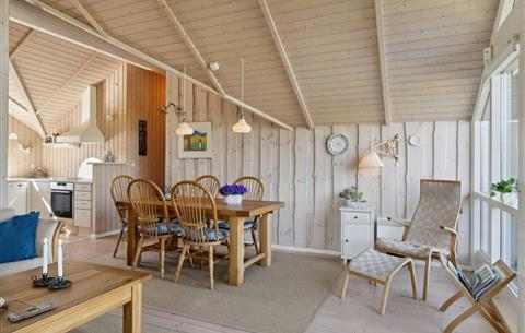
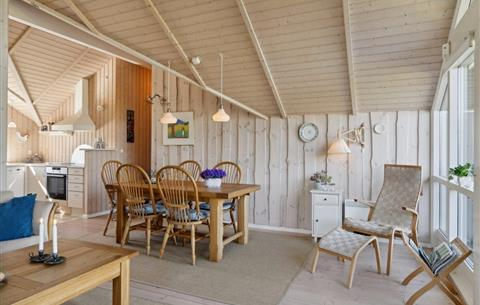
- remote control (32, 311)
